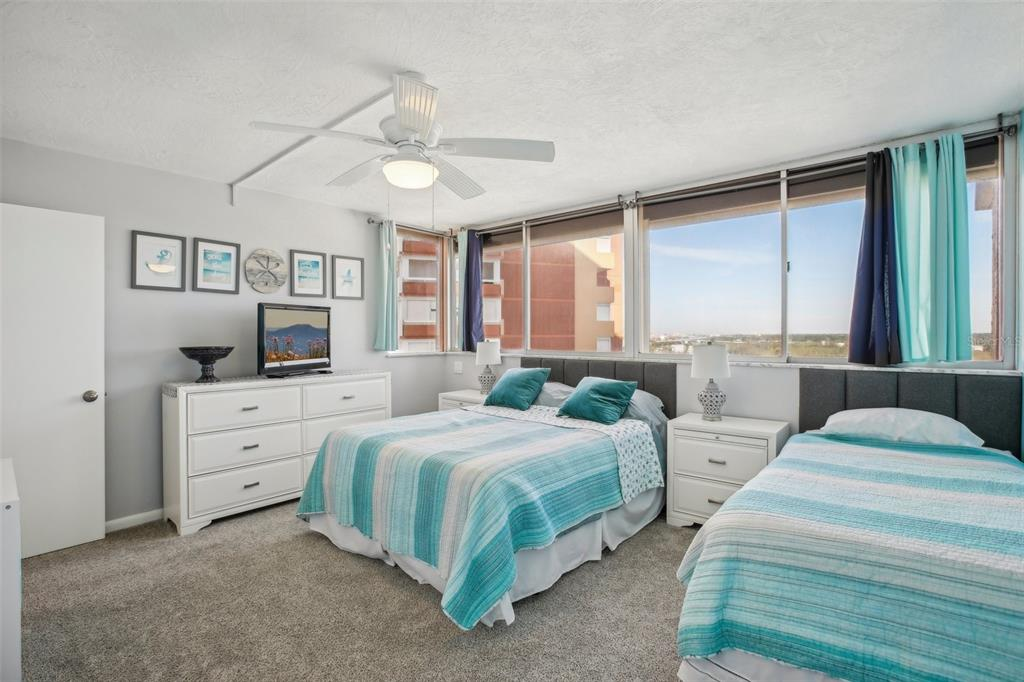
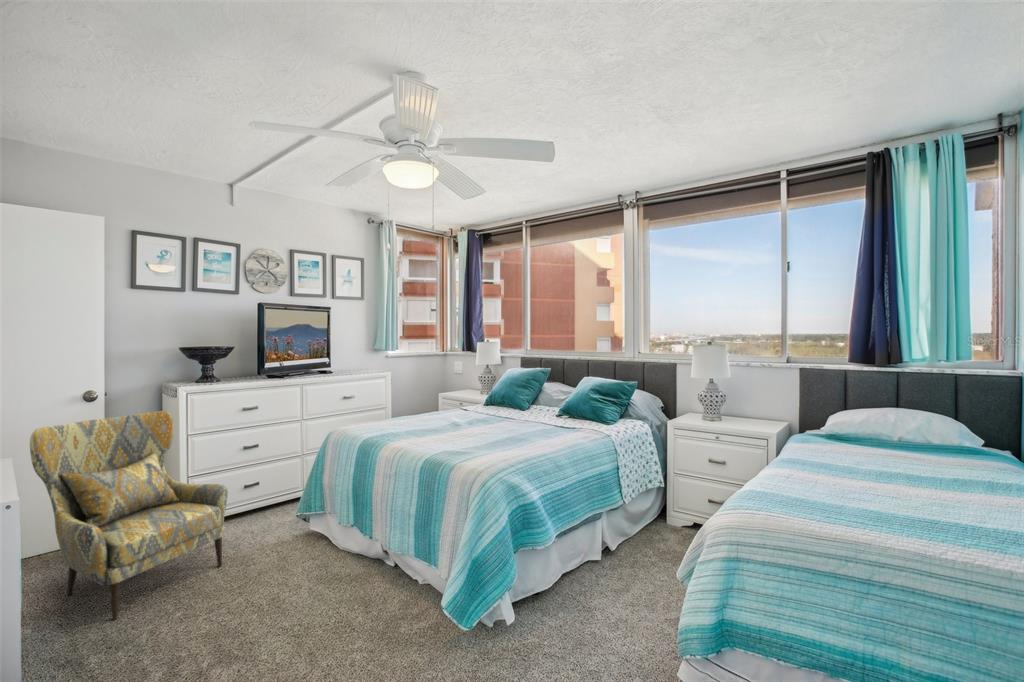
+ armchair (134, 500)
